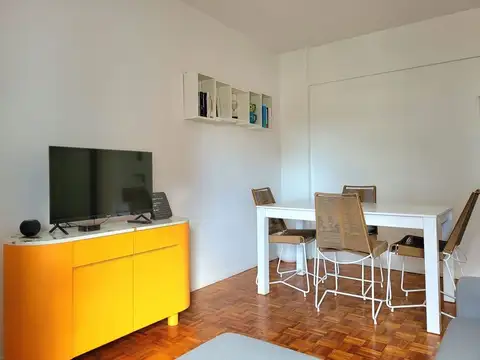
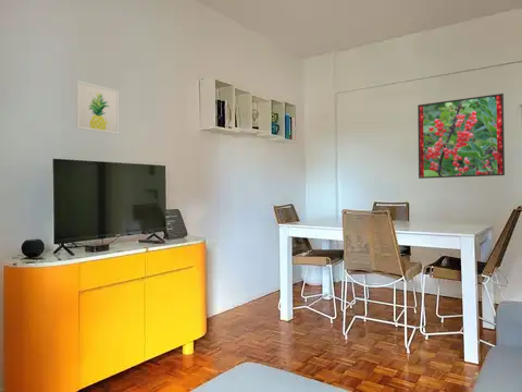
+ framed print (458, 138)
+ wall art (98, 108)
